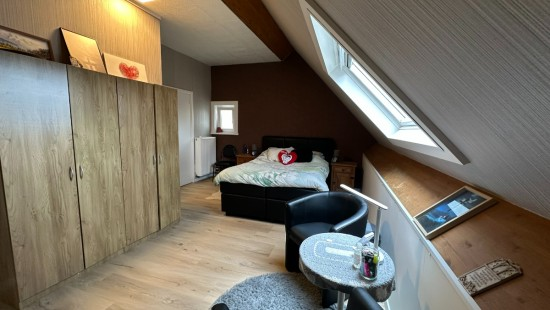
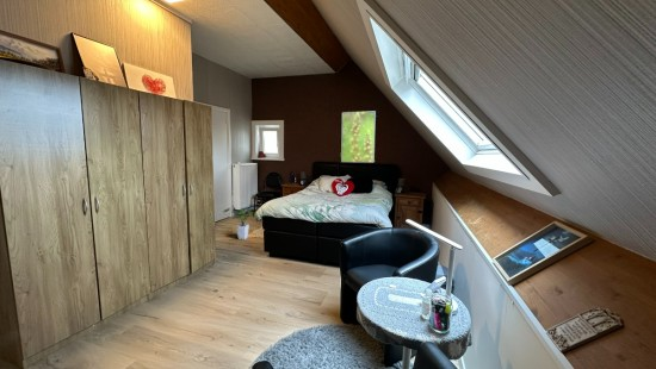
+ house plant (240, 220)
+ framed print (358, 137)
